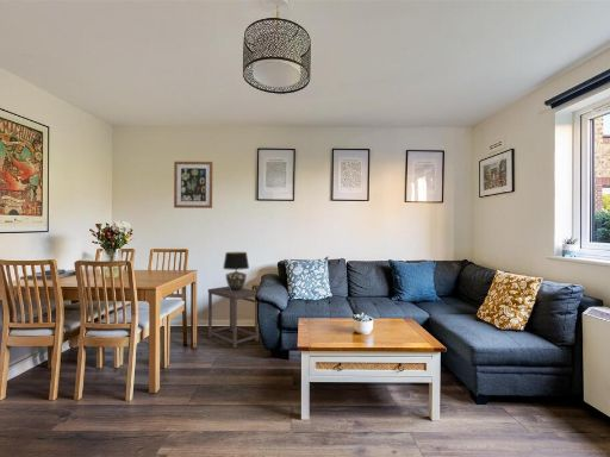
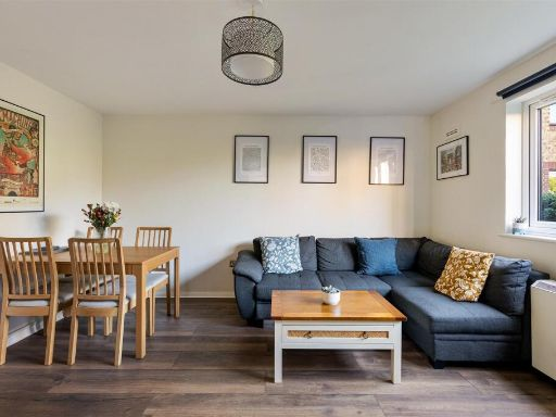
- wall art (193, 184)
- table lamp (236, 271)
- side table (232, 314)
